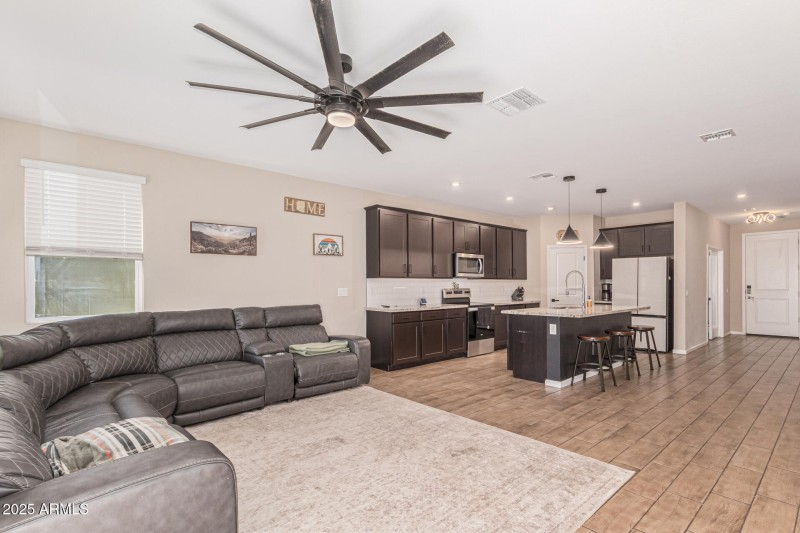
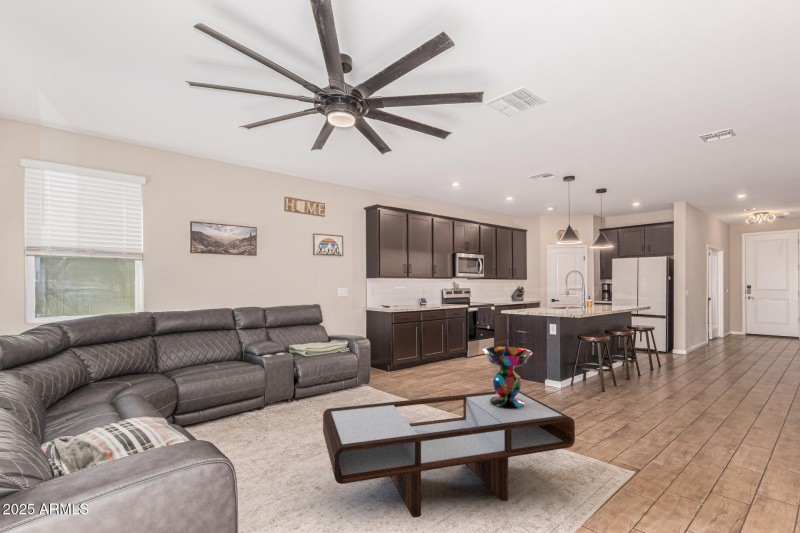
+ decorative bowl (506, 376)
+ coffee table (445, 449)
